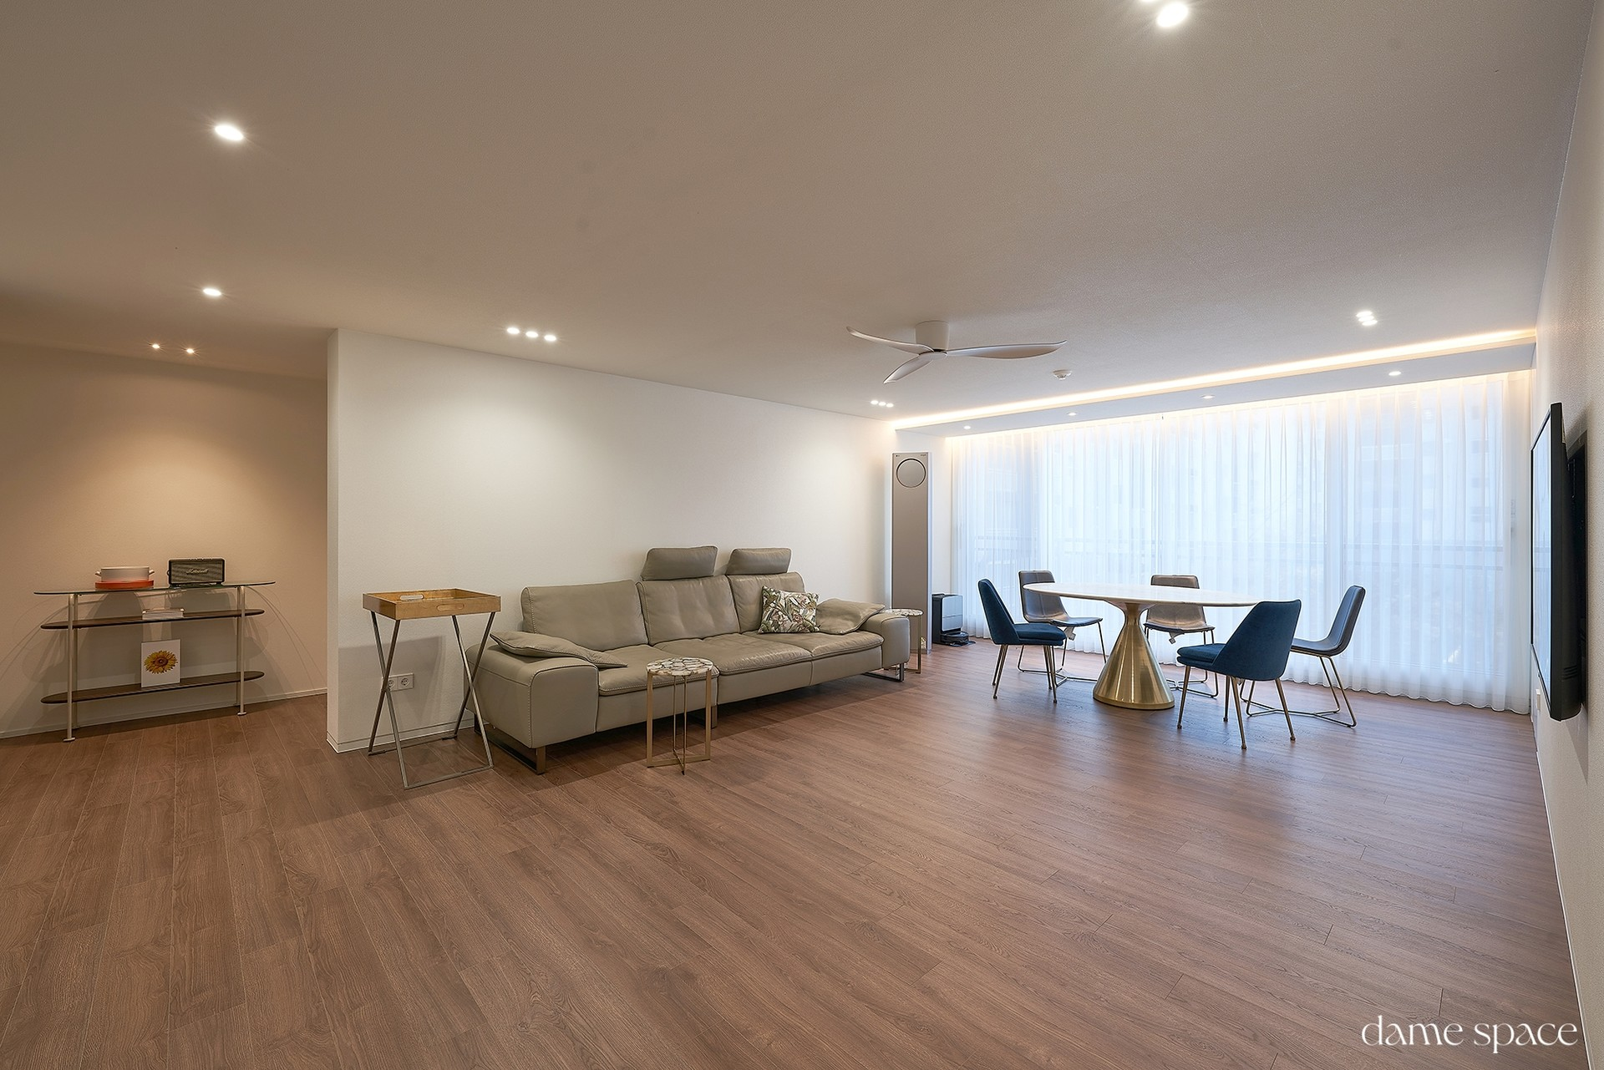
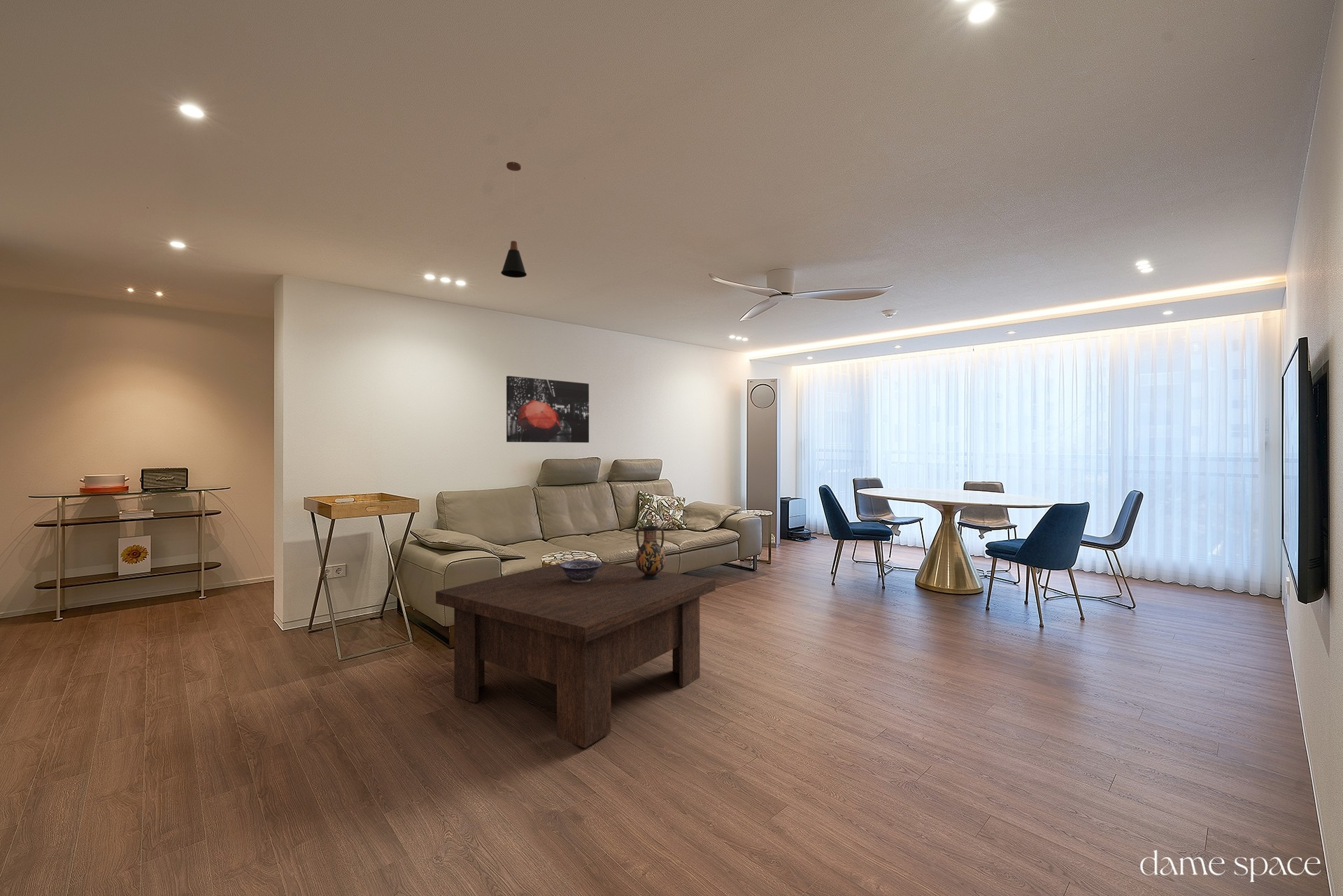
+ decorative bowl (581, 571)
+ coffee table (582, 635)
+ vase (651, 552)
+ pendant lamp (513, 199)
+ wall art (550, 411)
